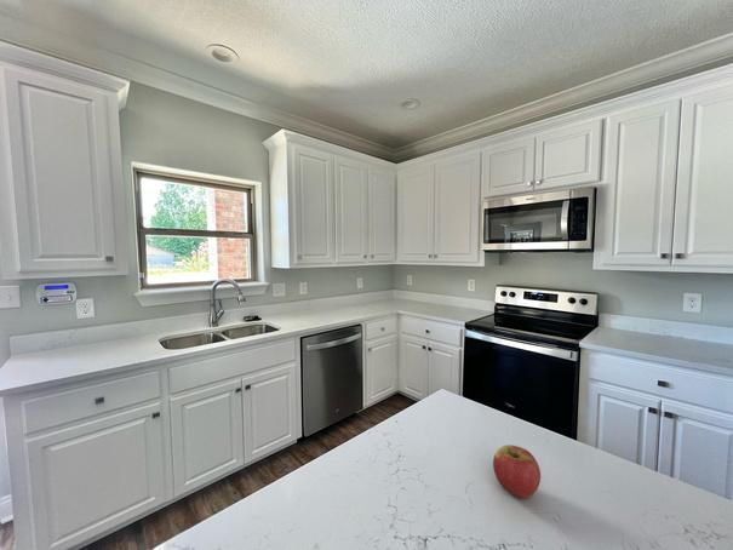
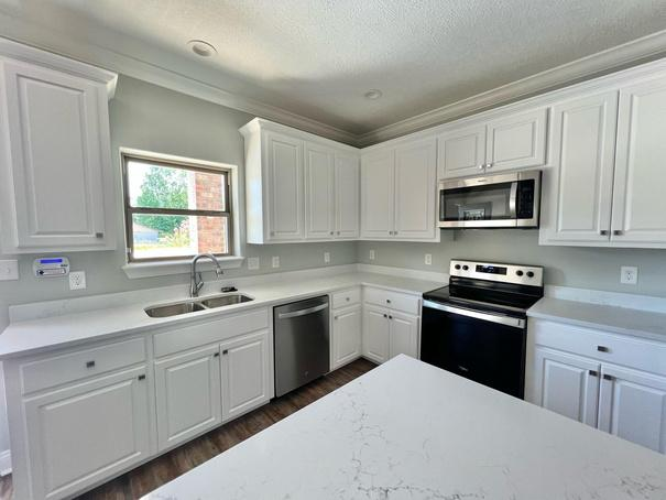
- apple (515, 468)
